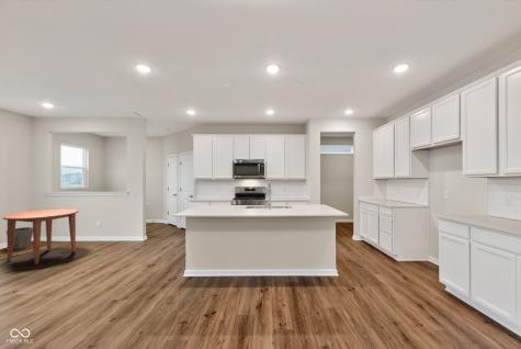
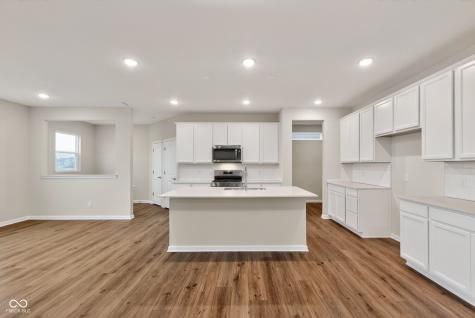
- waste bin (20, 238)
- dining table (46, 234)
